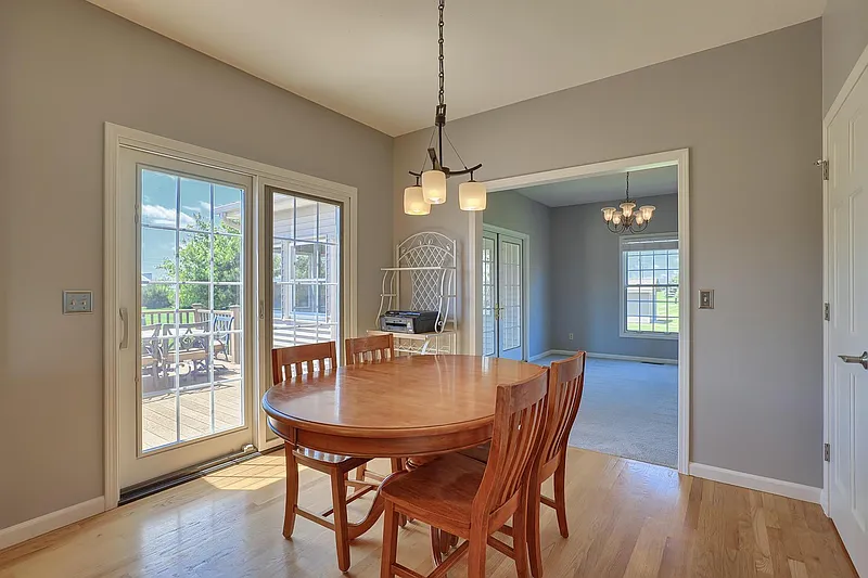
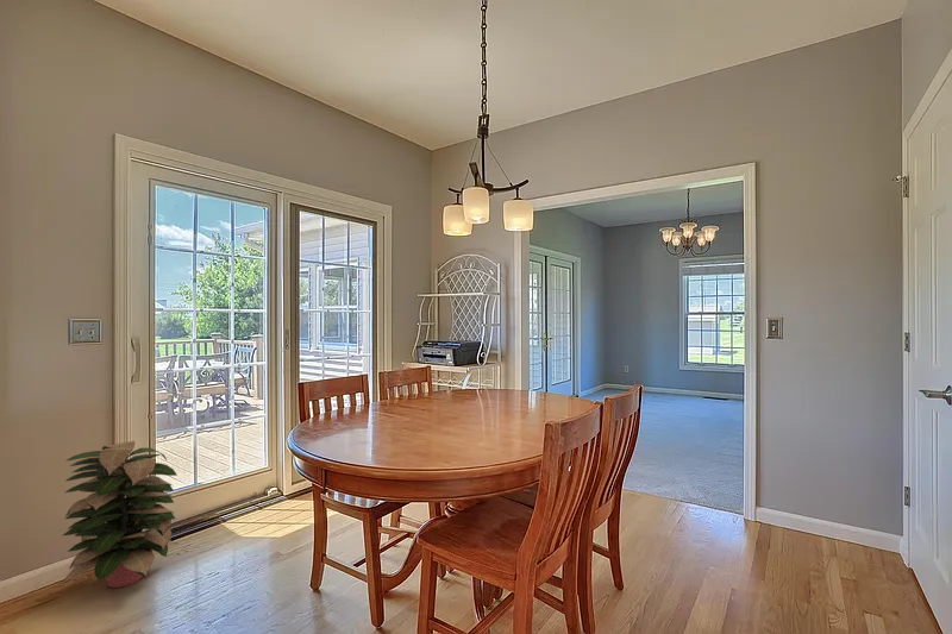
+ decorative plant (123, 511)
